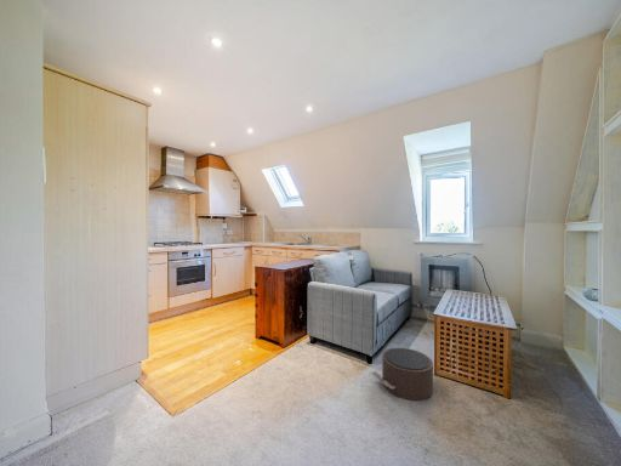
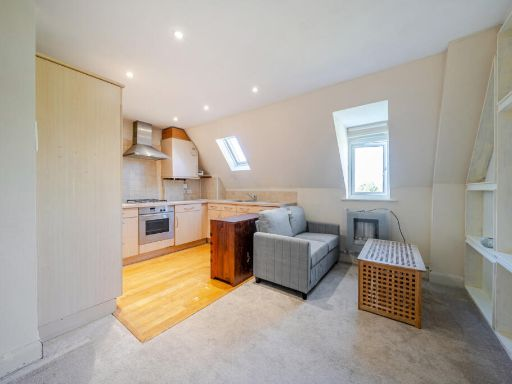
- pouf (404, 369)
